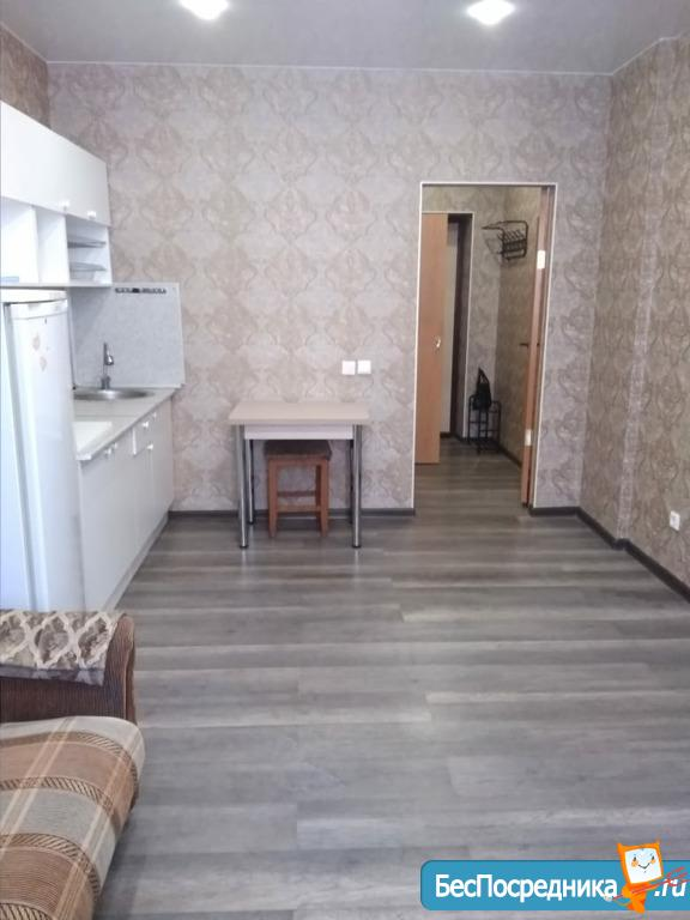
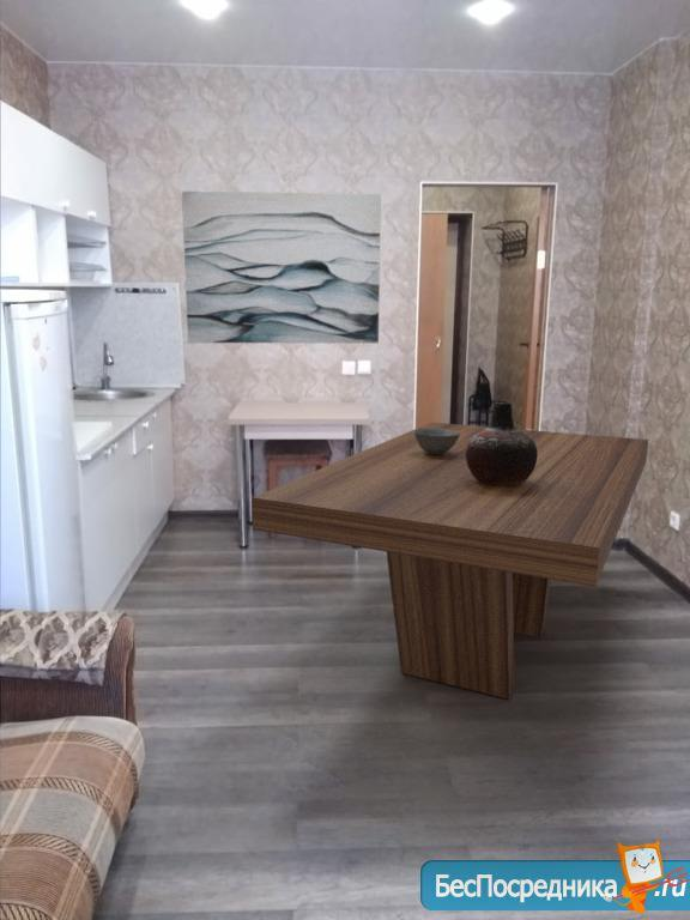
+ vase (502, 442)
+ bowl (436, 442)
+ wall art (283, 270)
+ dining table (482, 559)
